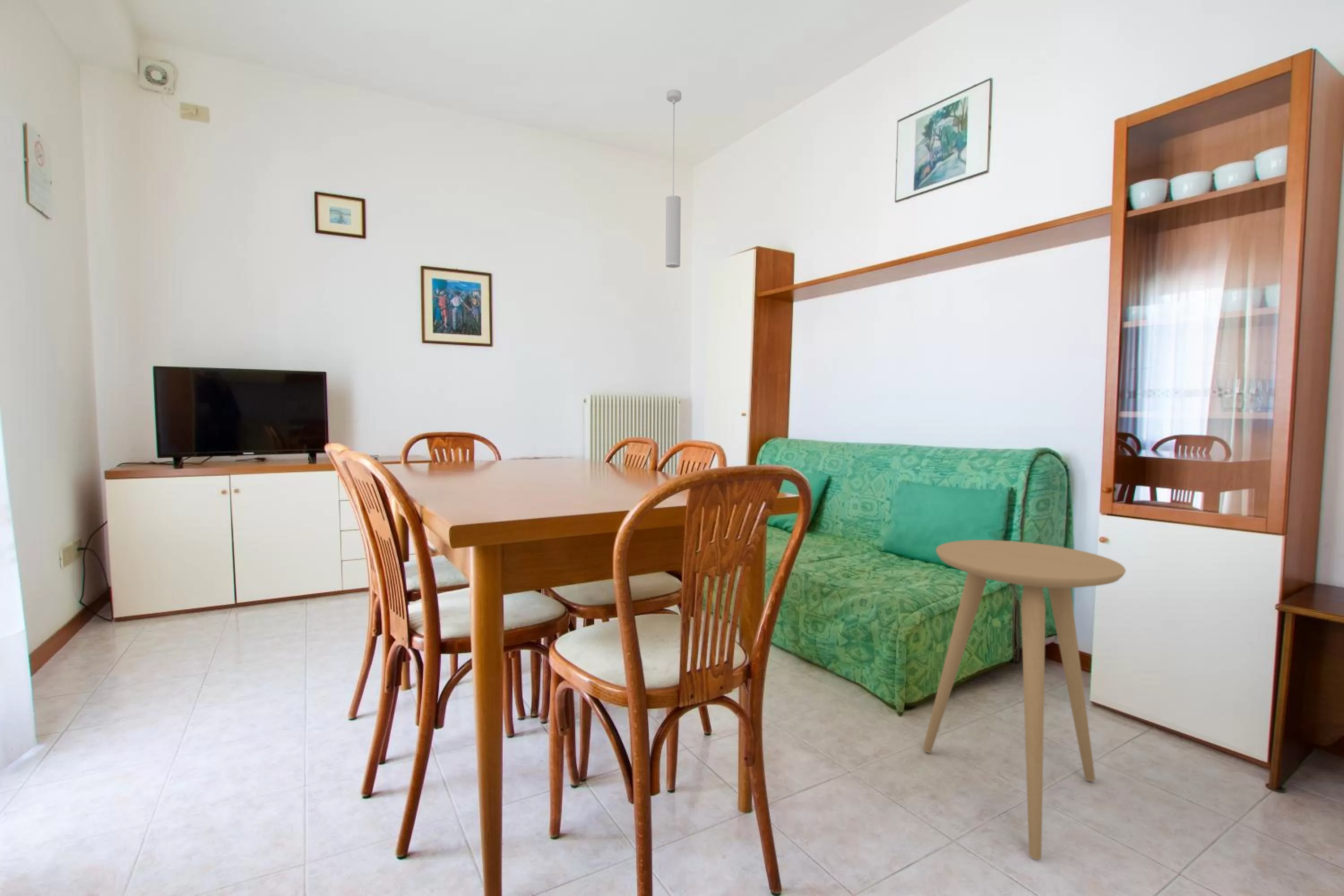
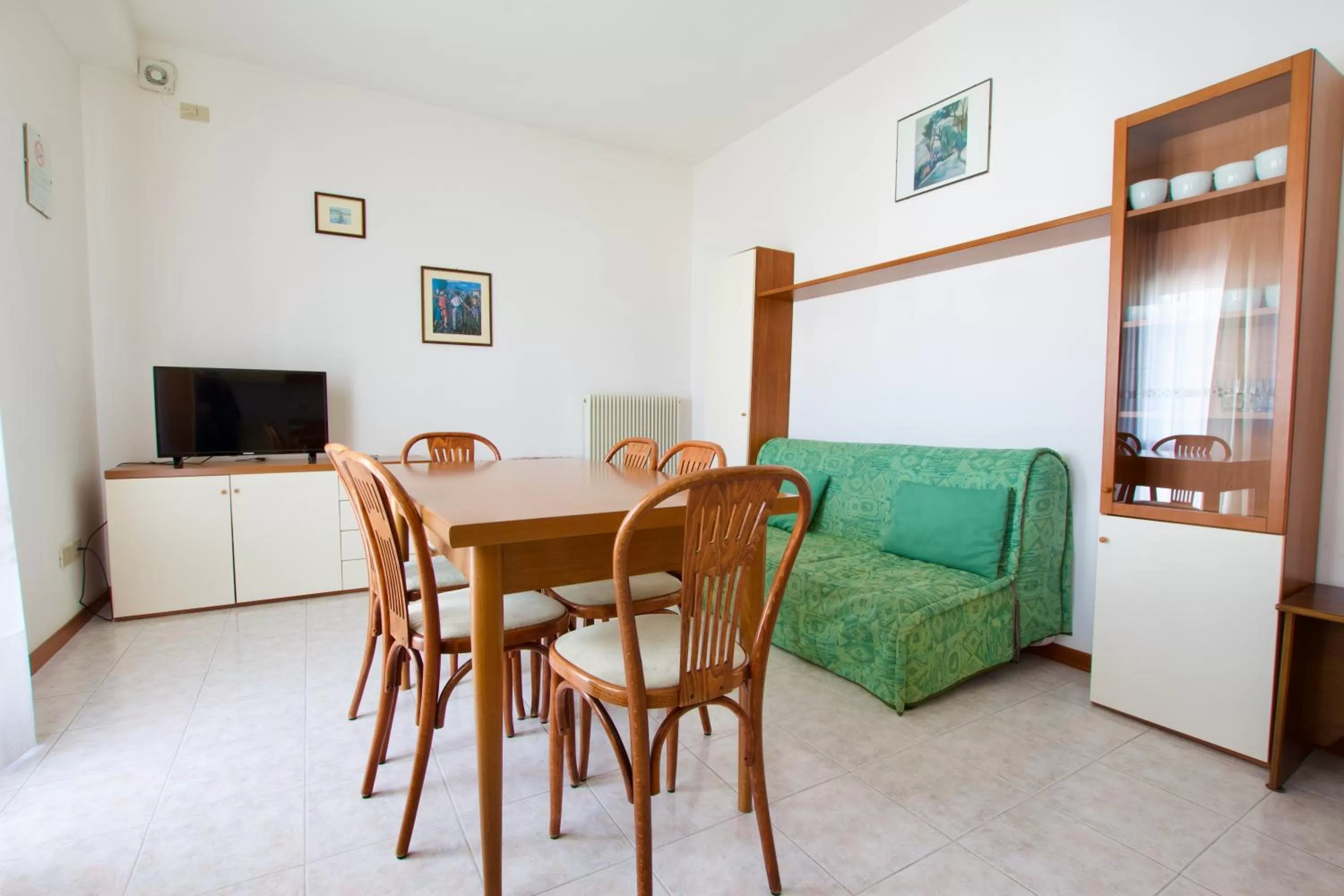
- side table (1023, 681)
- pendant light (673, 180)
